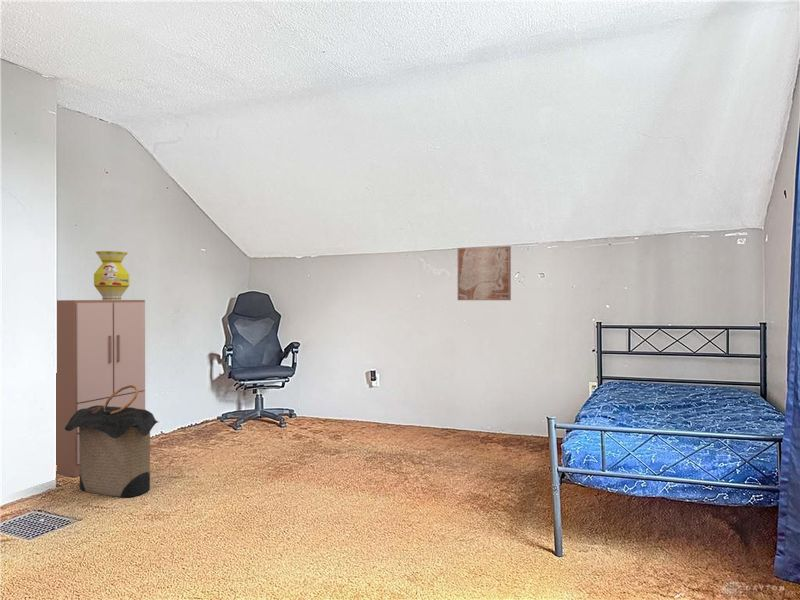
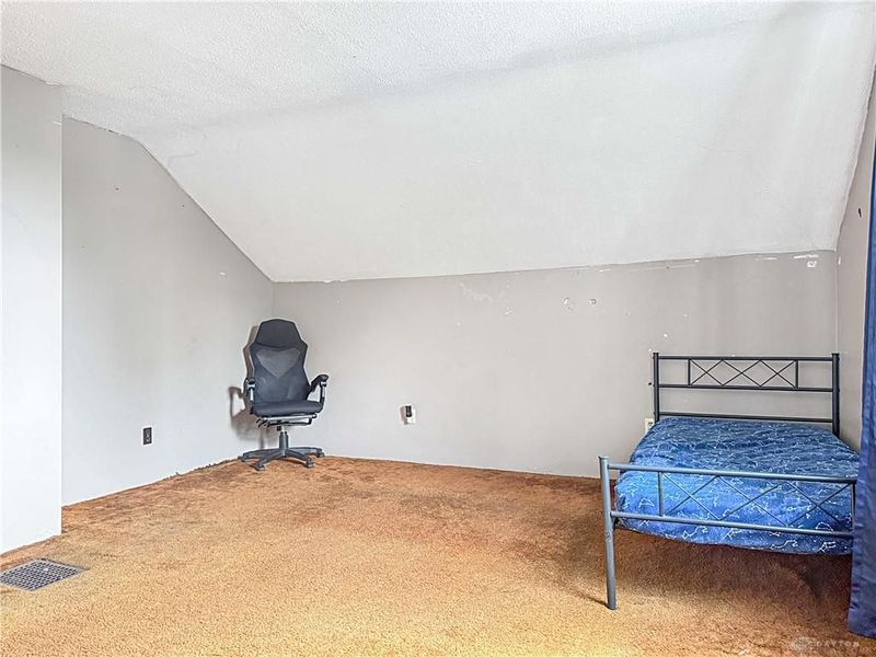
- wall art (483, 273)
- vase (111, 275)
- laundry hamper (111, 438)
- cabinet (98, 381)
